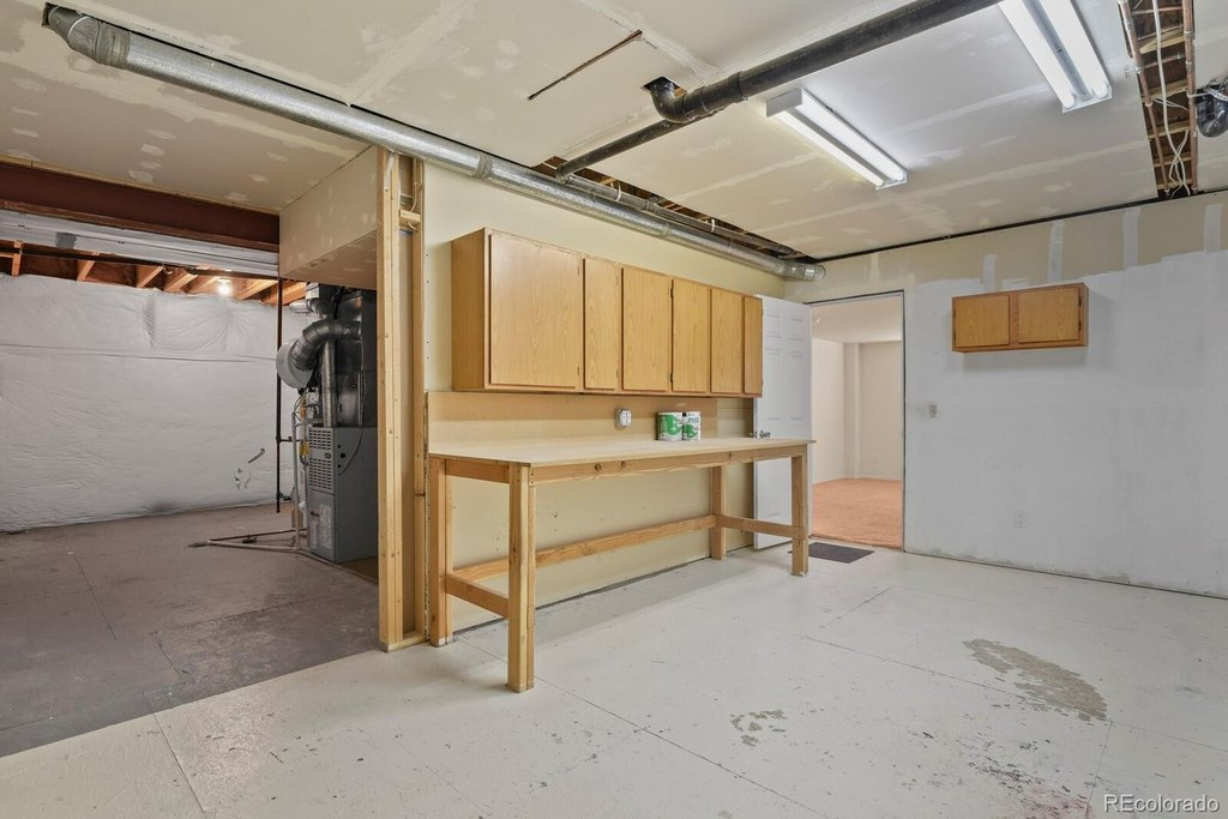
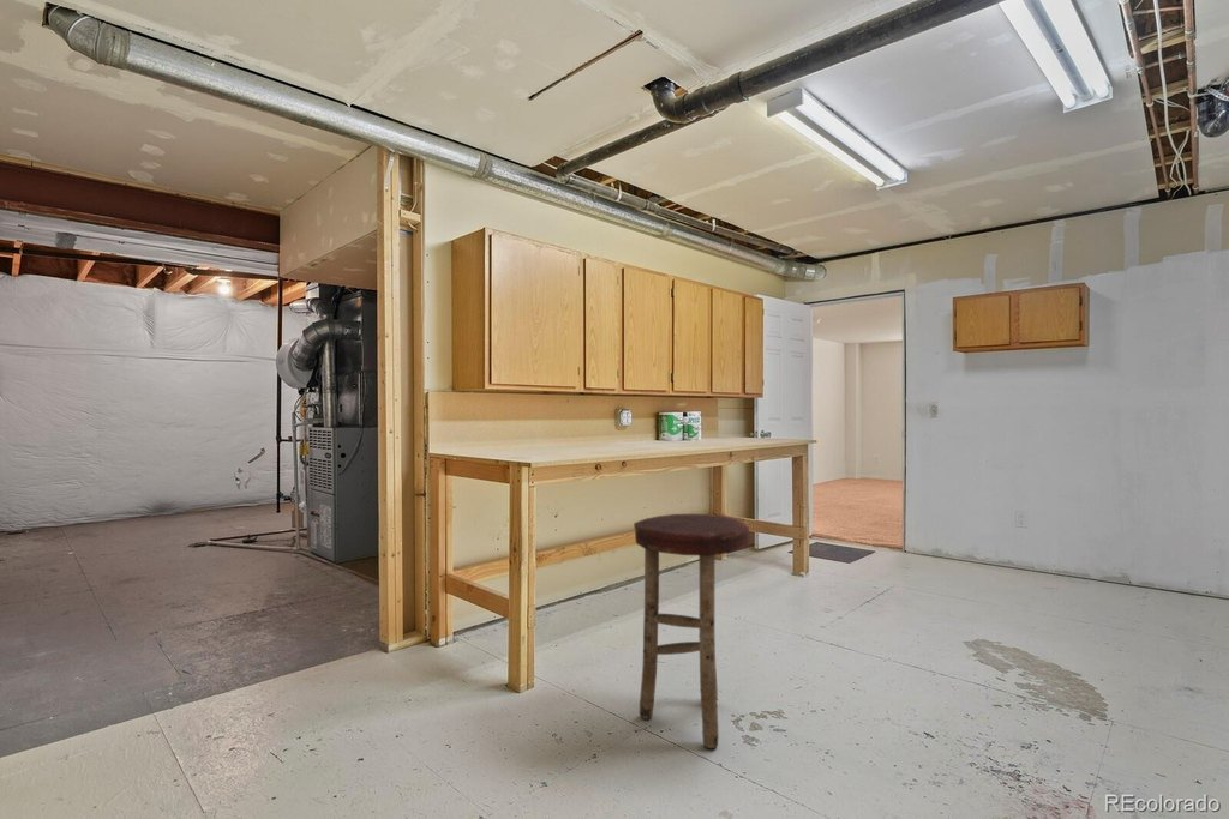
+ stool (691, 621)
